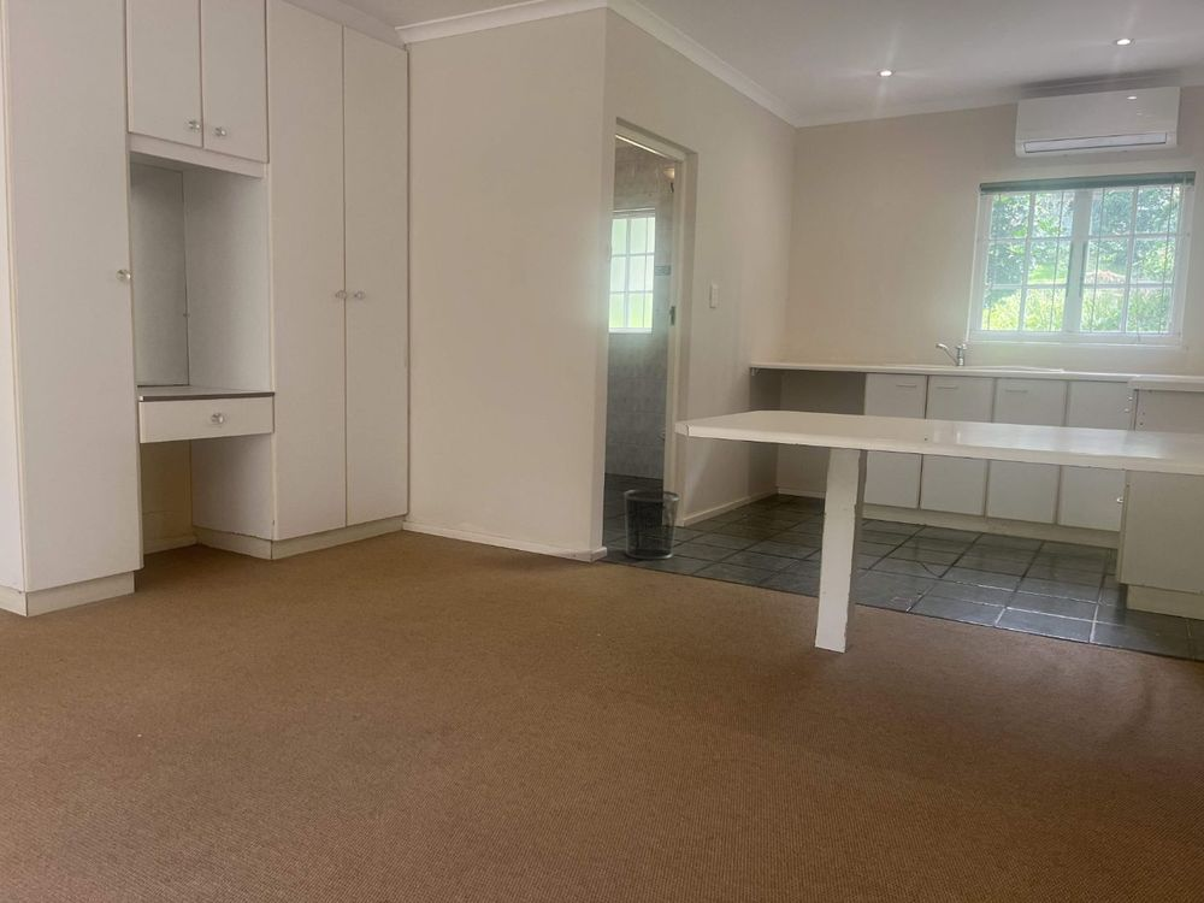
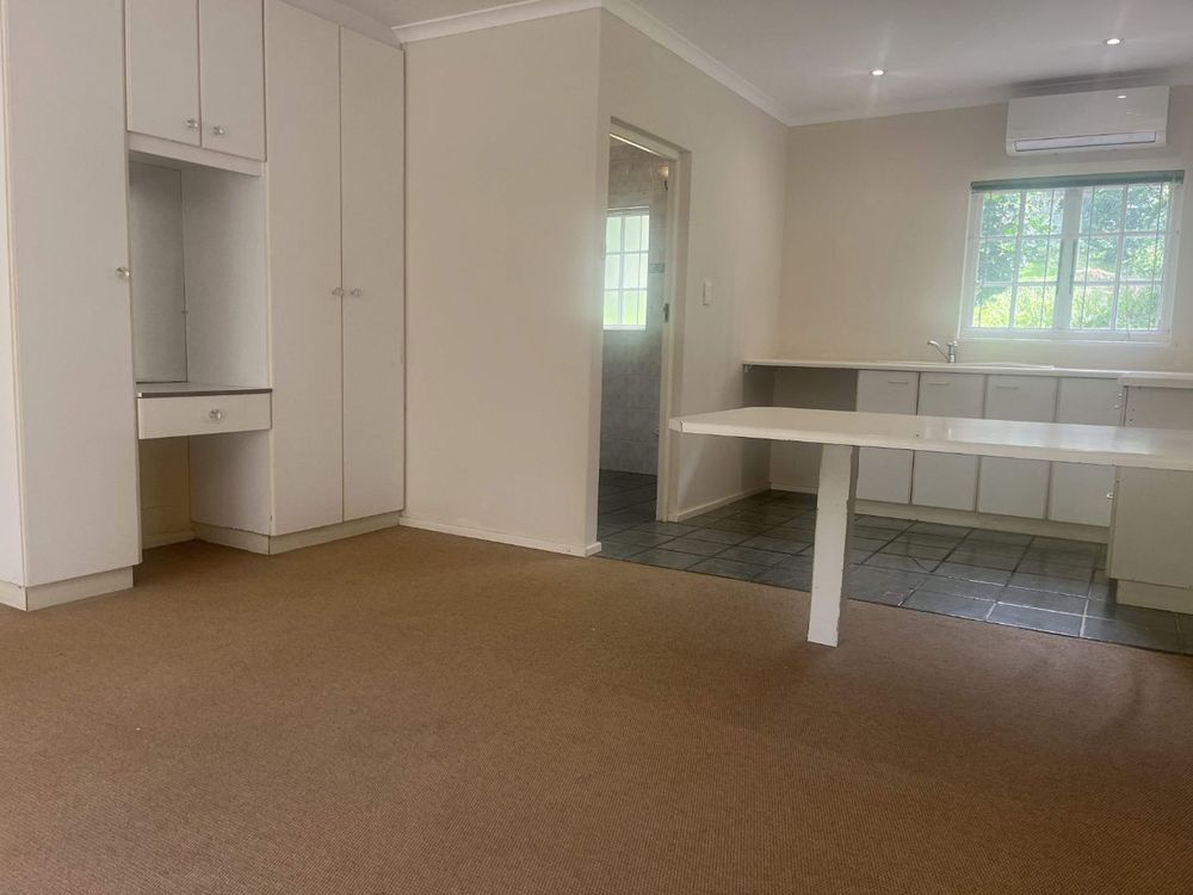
- waste bin (650, 523)
